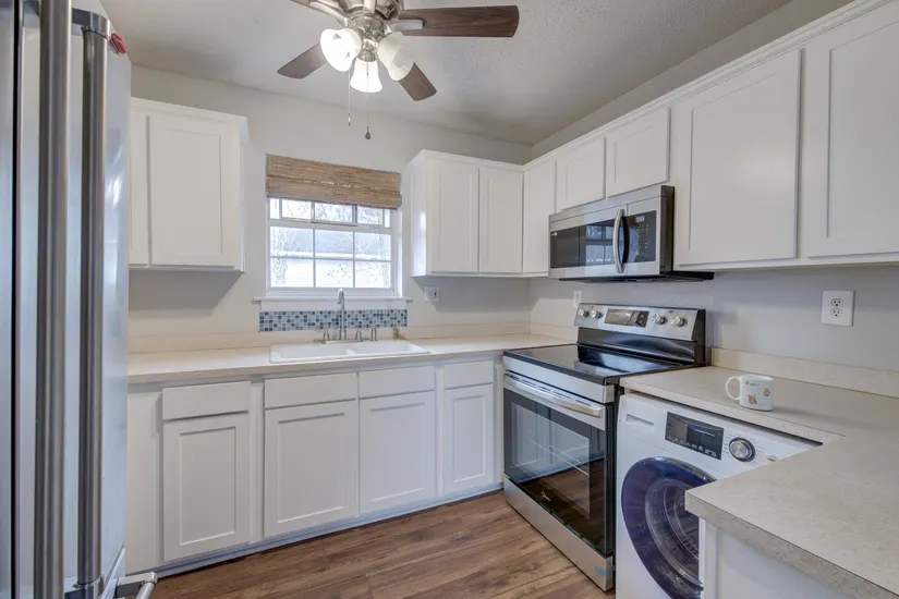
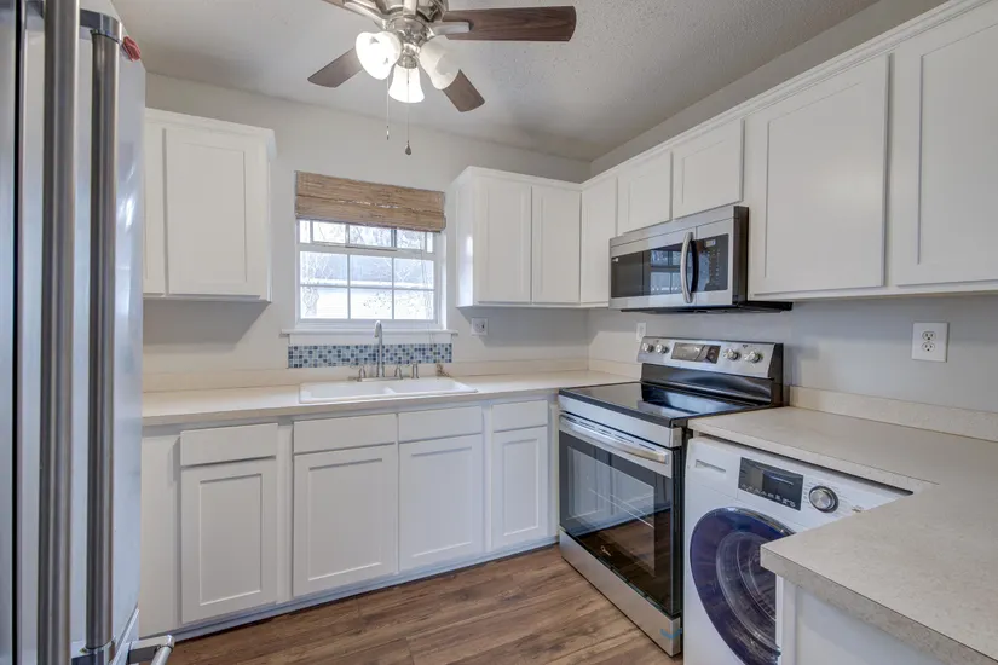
- mug (748, 390)
